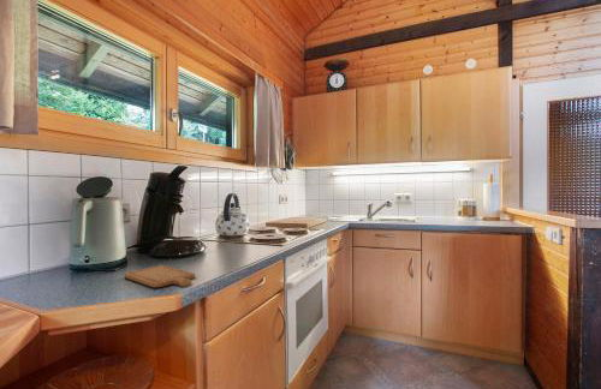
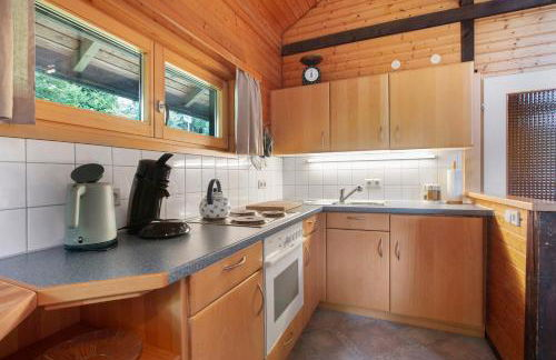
- chopping board (163, 276)
